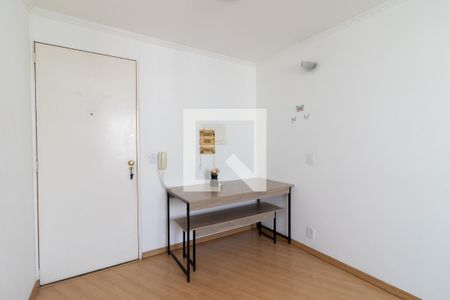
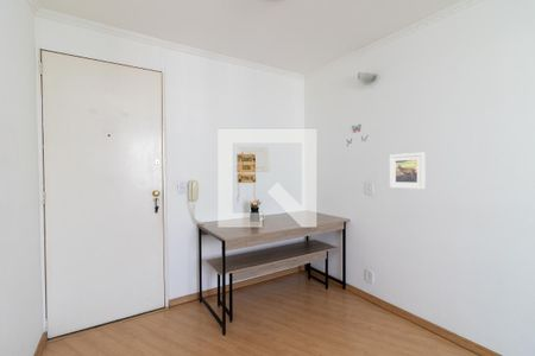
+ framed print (405, 171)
